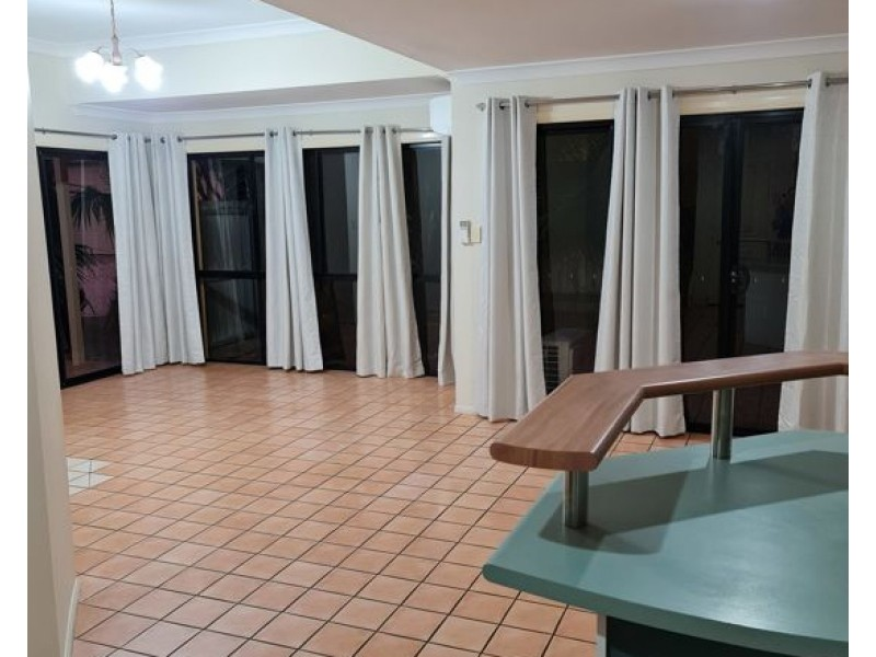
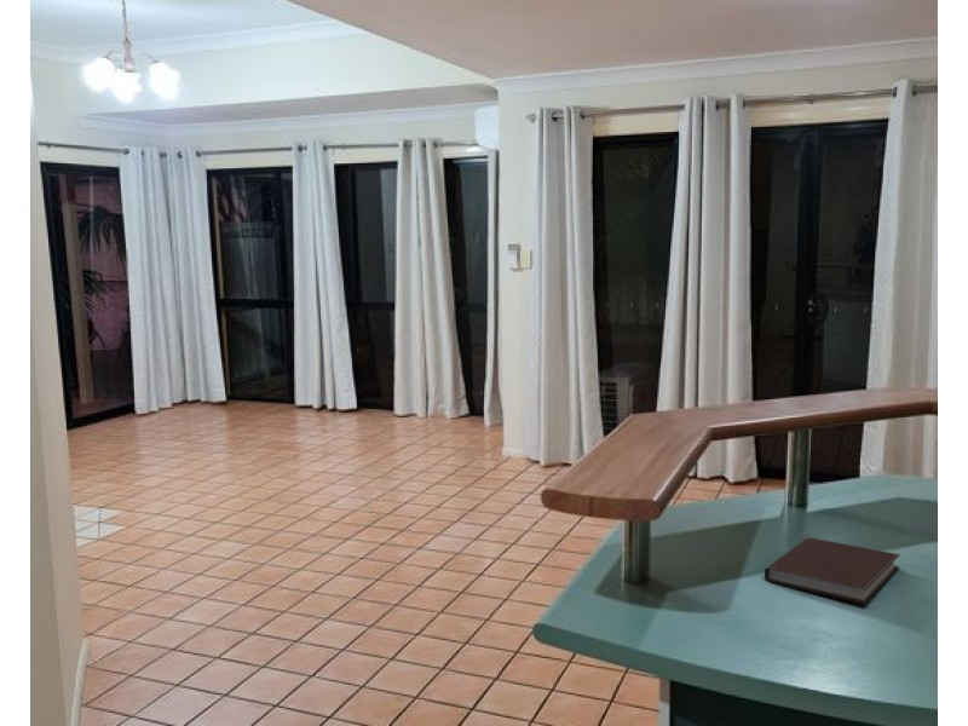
+ notebook (832, 567)
